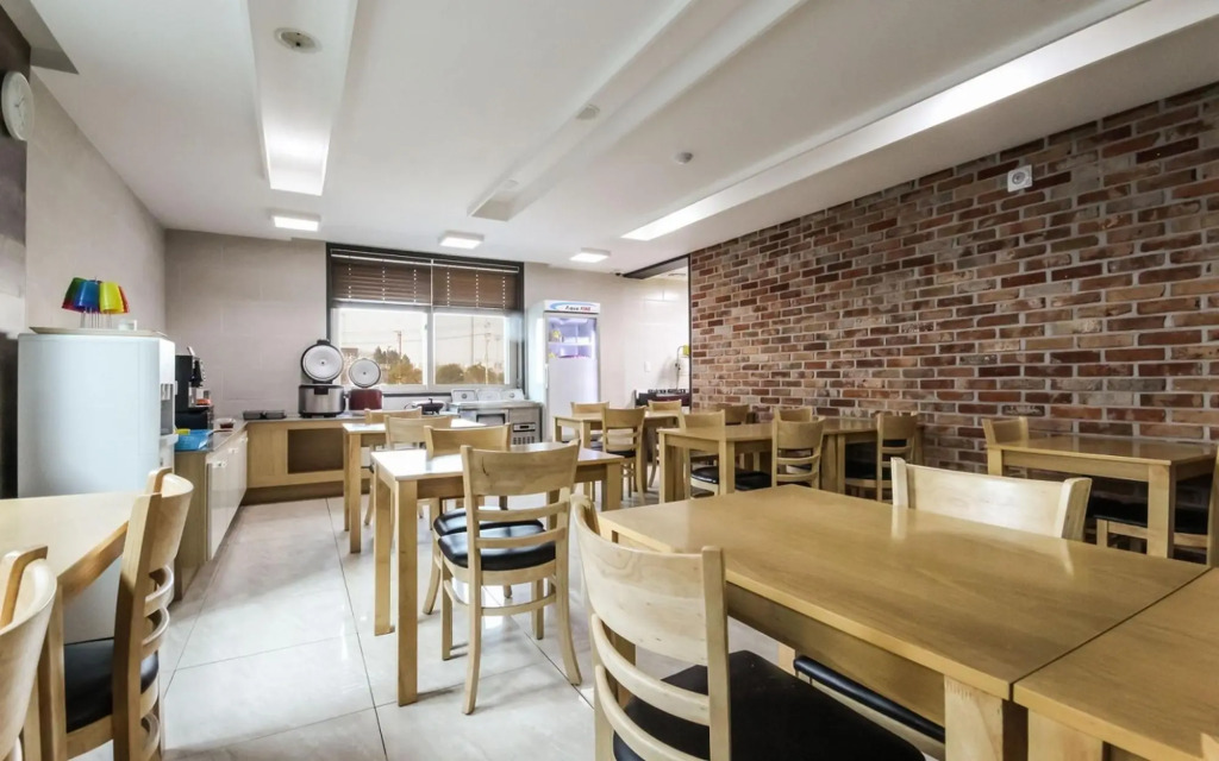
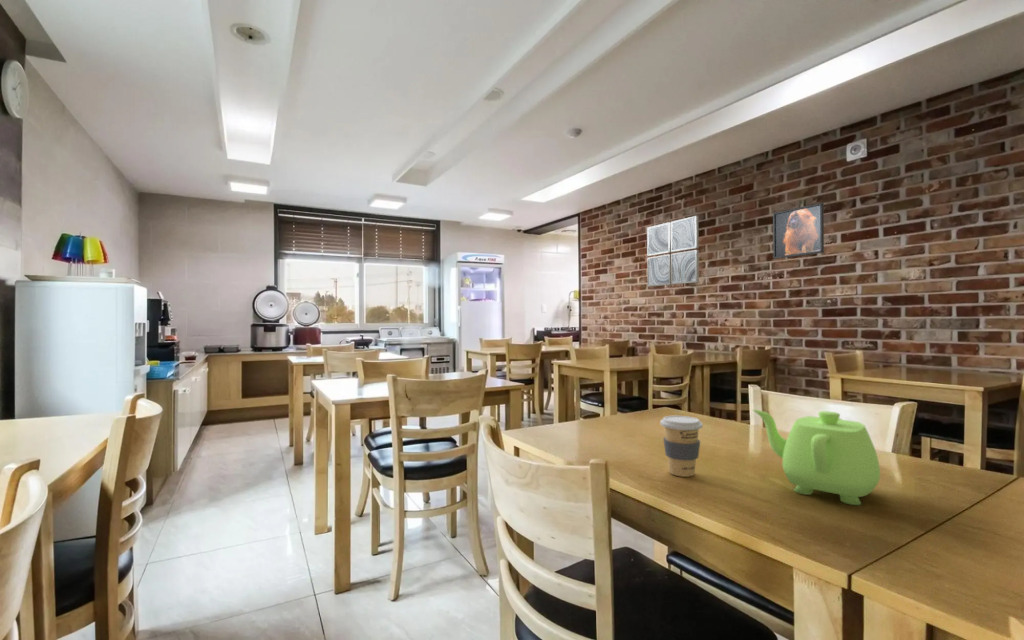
+ coffee cup (681, 445)
+ teapot (811, 448)
+ wall art (671, 252)
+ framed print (797, 232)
